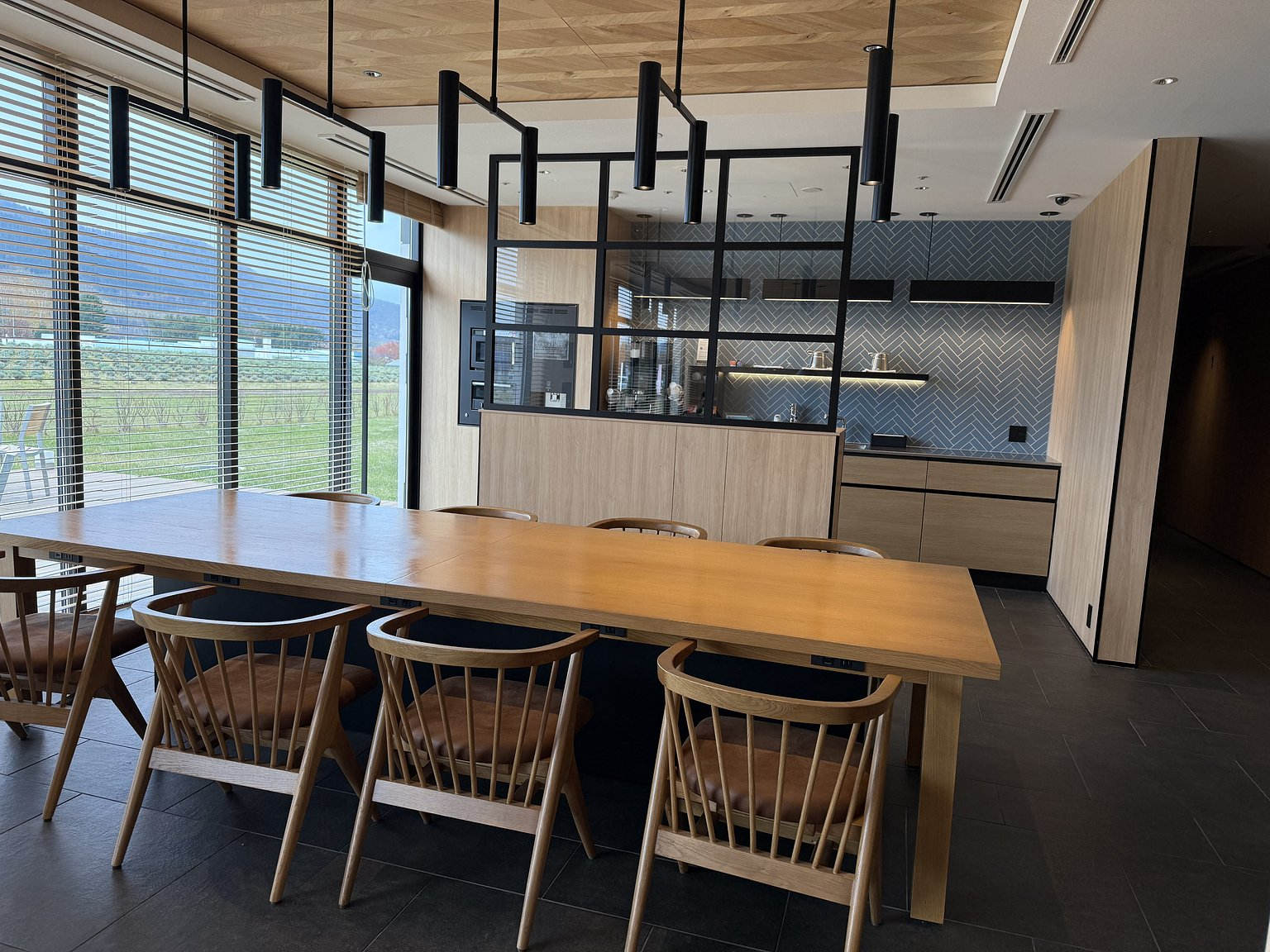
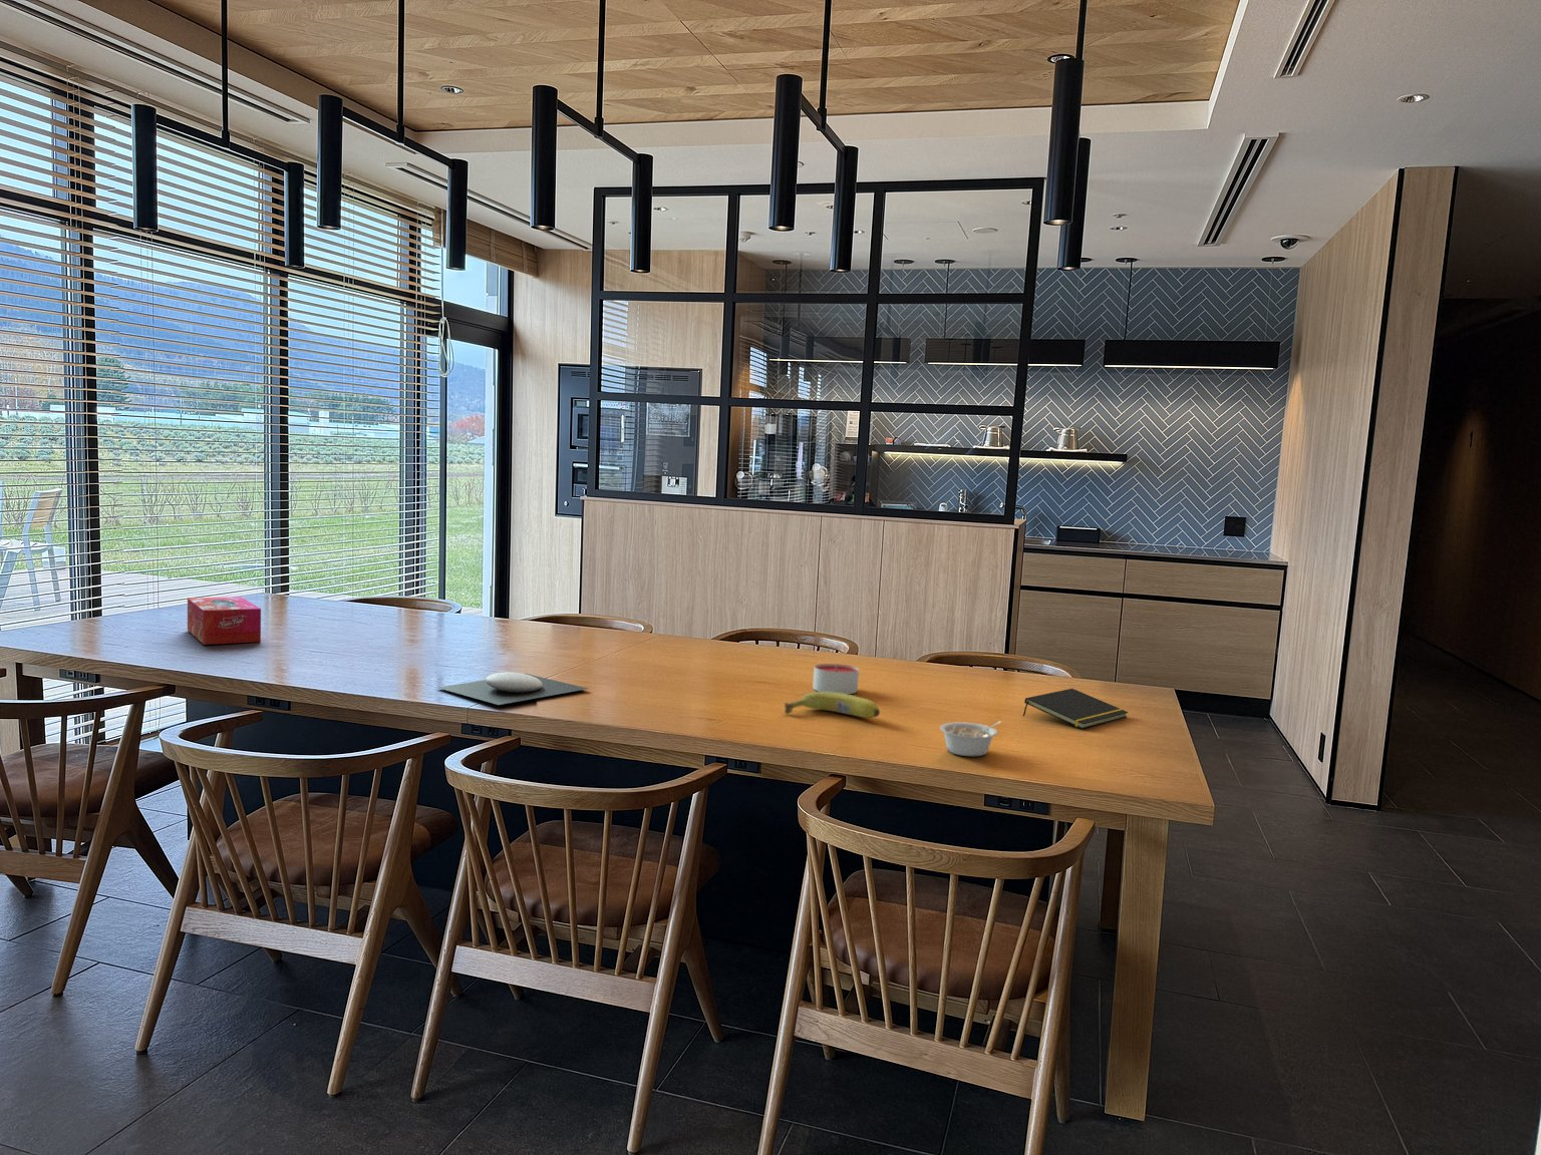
+ legume (968, 736)
+ tissue box (223, 619)
+ notepad (1076, 707)
+ fruit (829, 706)
+ candle (836, 678)
+ plate (513, 681)
